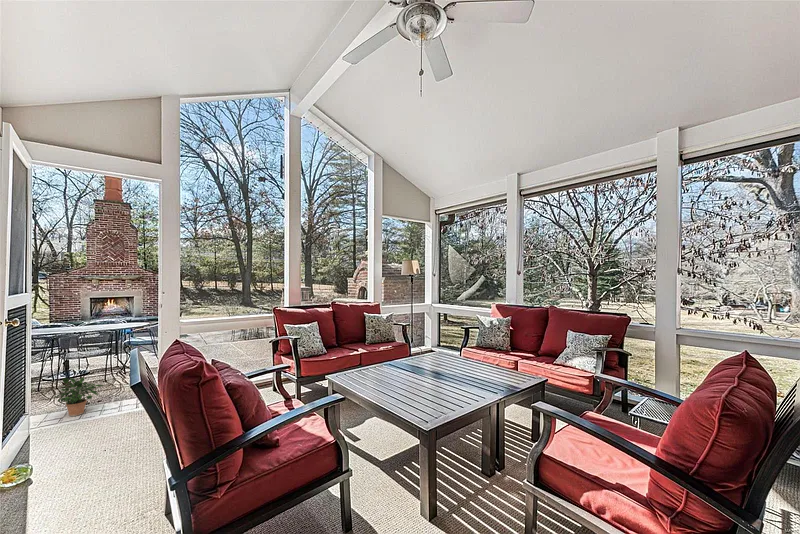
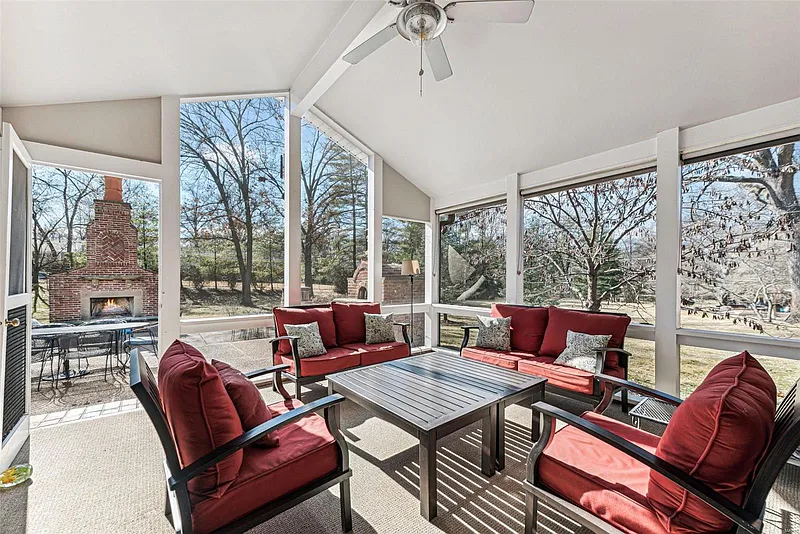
- potted plant (80, 393)
